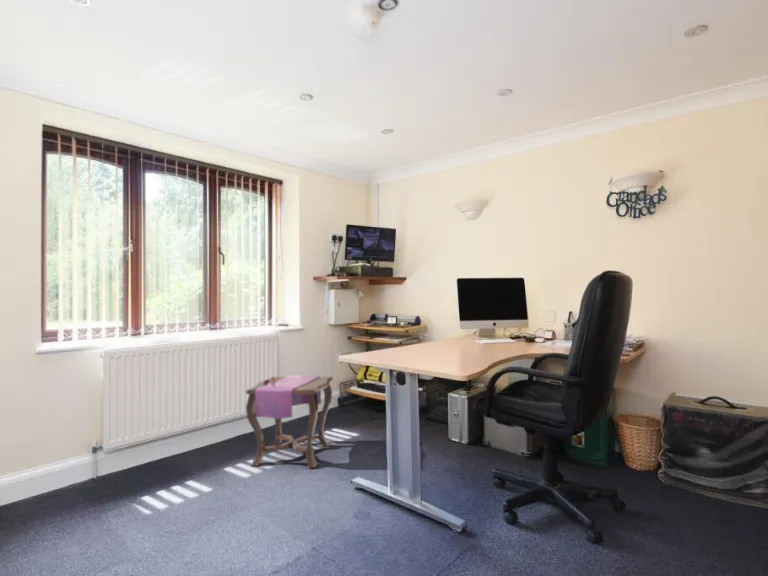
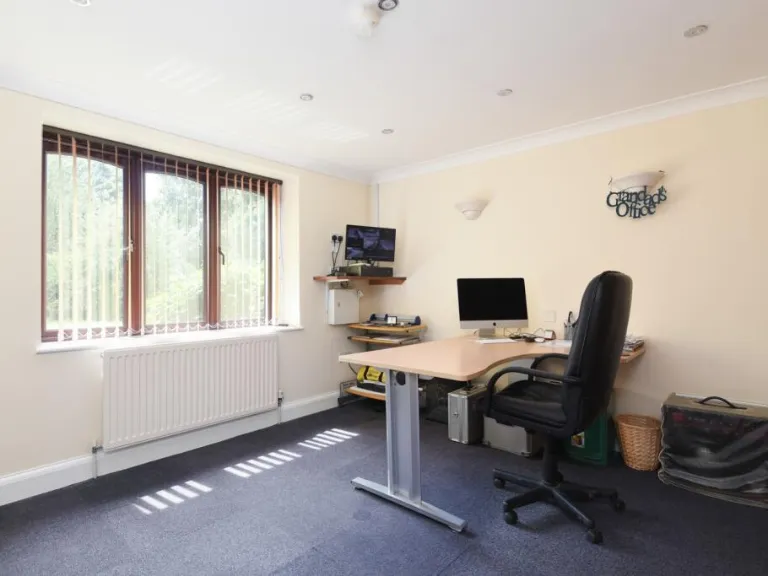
- side table (291, 416)
